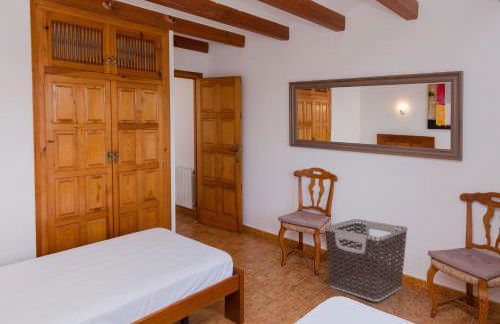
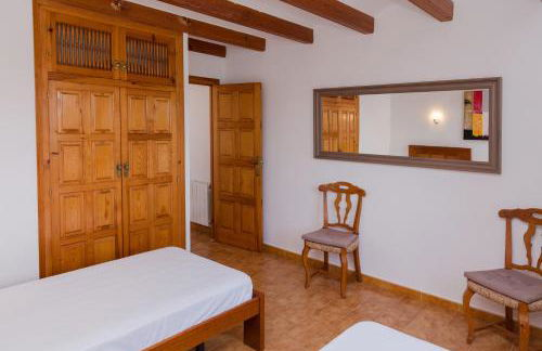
- clothes hamper (365, 256)
